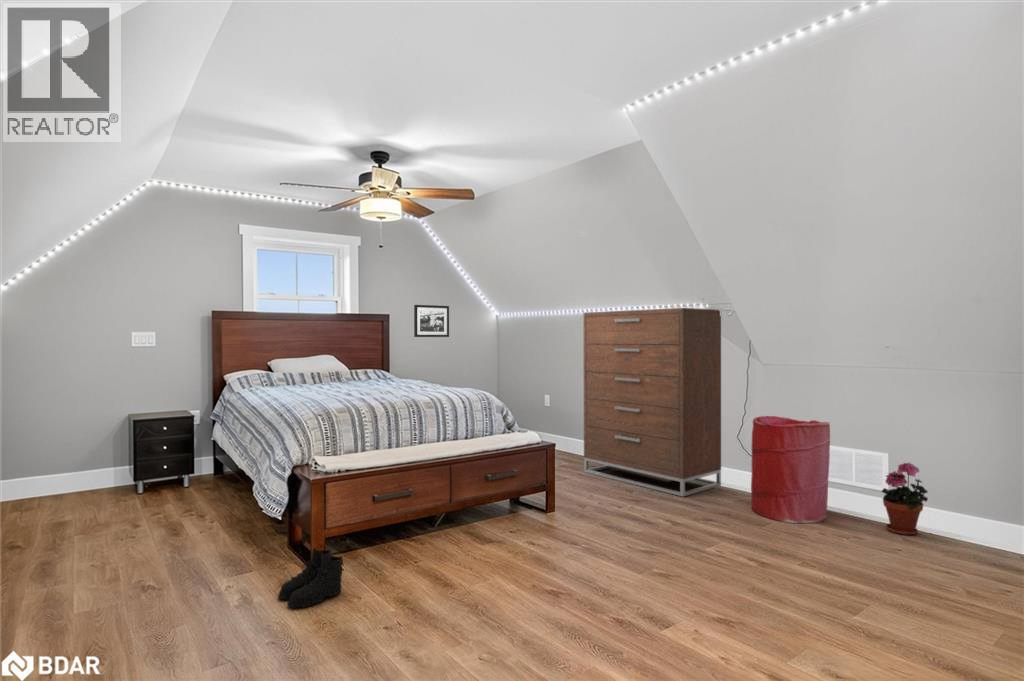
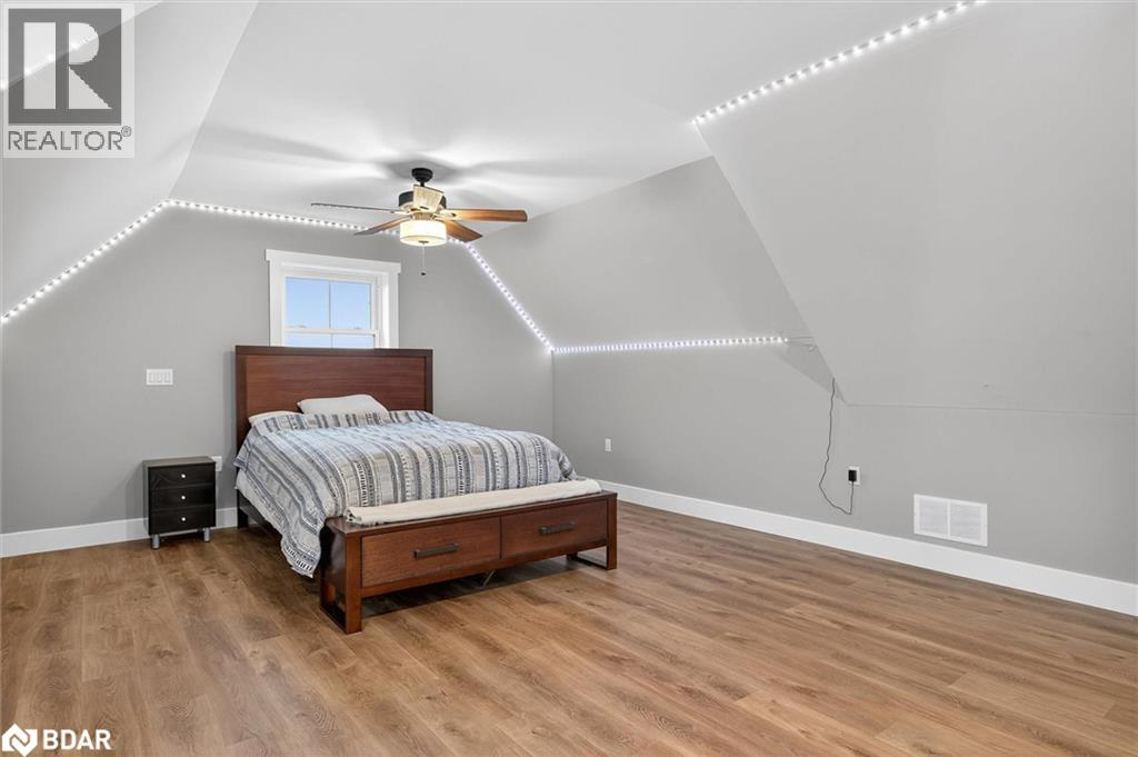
- laundry hamper (789, 464)
- dresser (648, 395)
- picture frame (431, 321)
- boots (311, 574)
- potted plant (903, 496)
